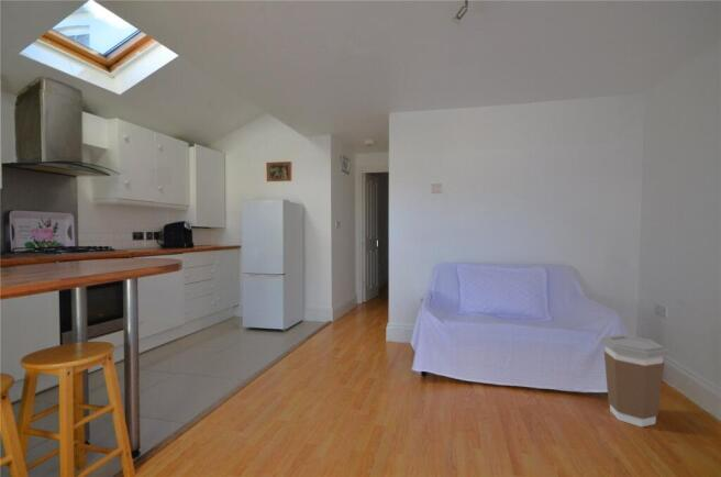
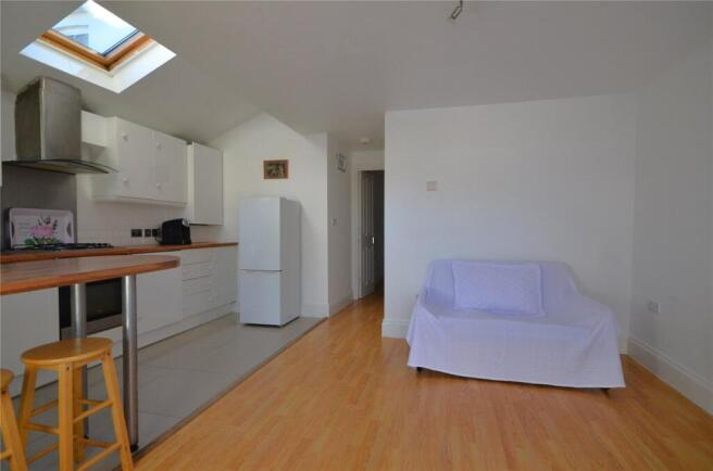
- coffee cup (632, 379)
